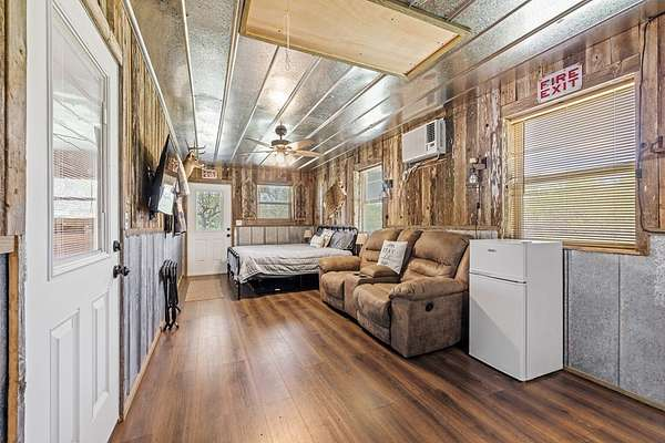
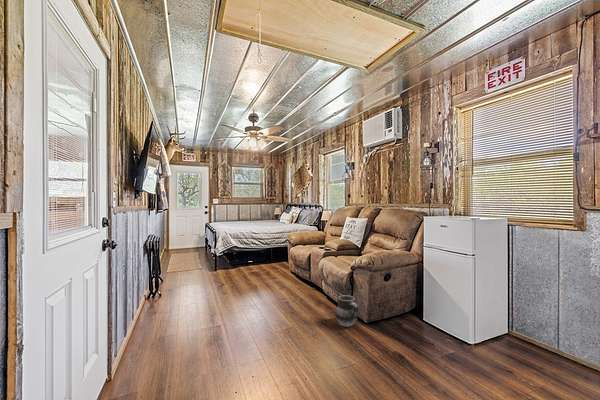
+ ceramic jug (347, 311)
